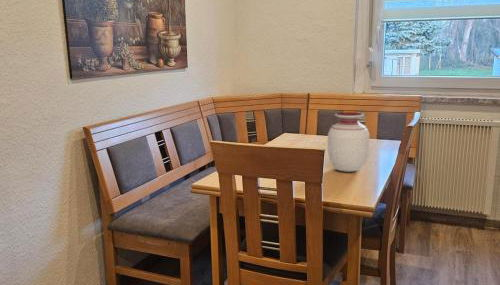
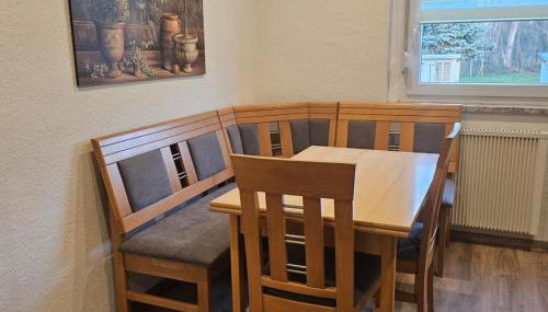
- vase (348, 142)
